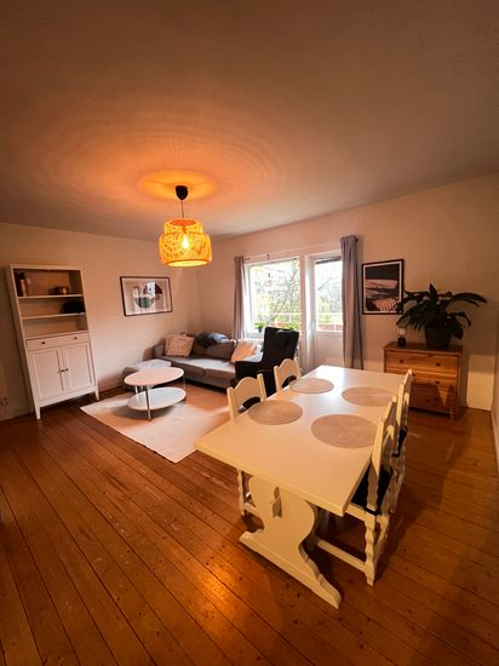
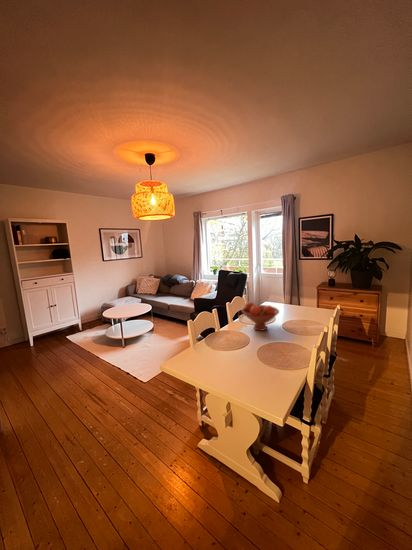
+ fruit bowl (260, 315)
